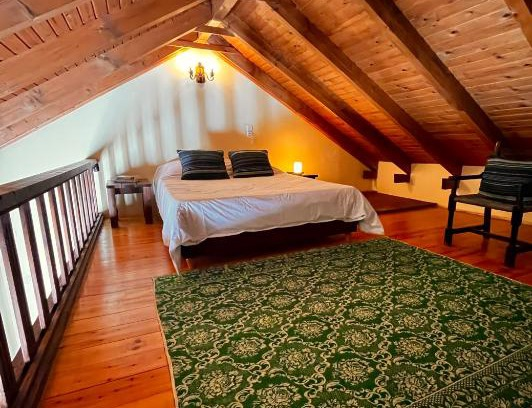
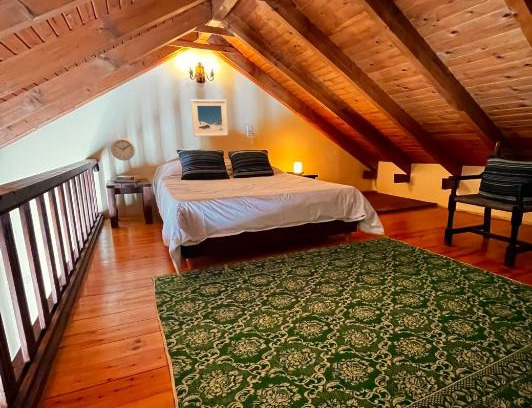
+ wall clock (123, 149)
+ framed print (210, 118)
